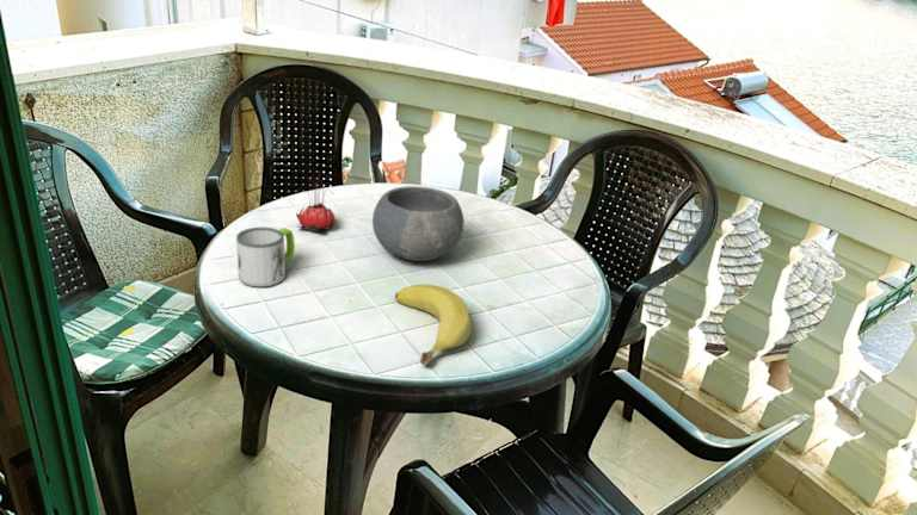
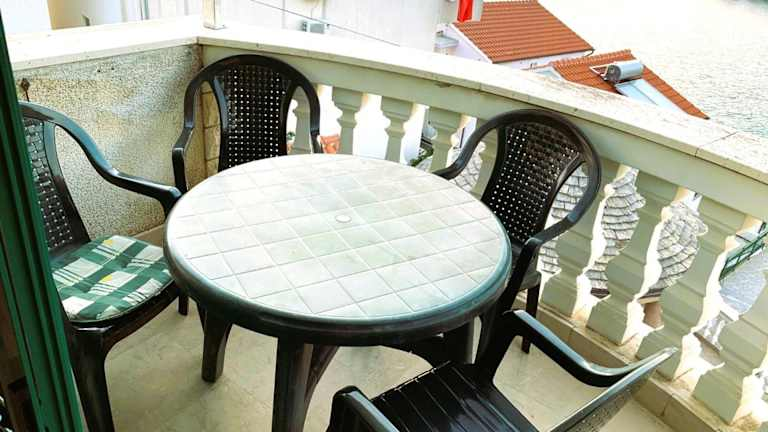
- flower (315, 199)
- bowl (417, 225)
- mug (267, 253)
- banana (424, 310)
